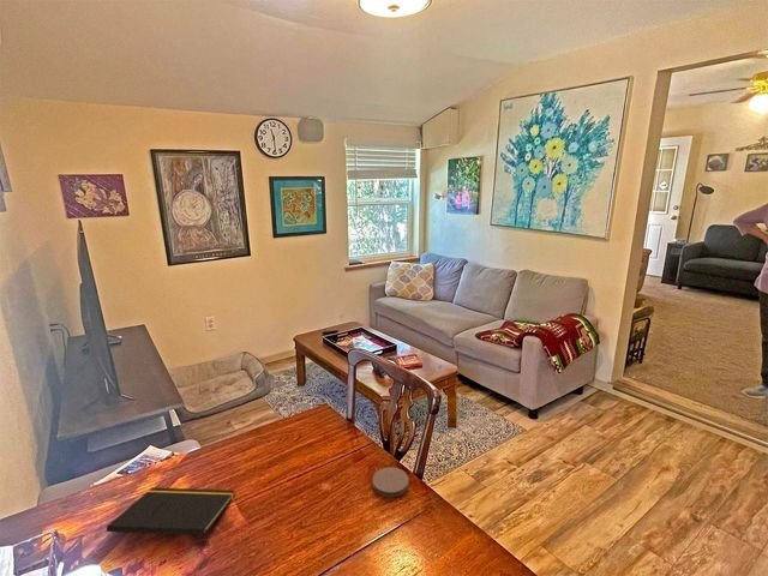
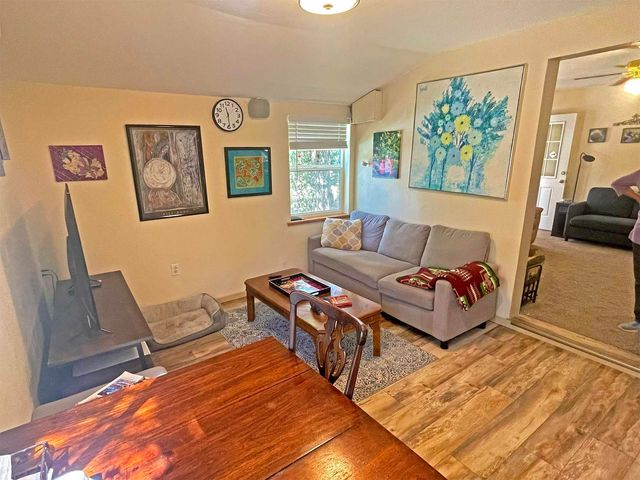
- notepad (175, 509)
- coaster (390, 481)
